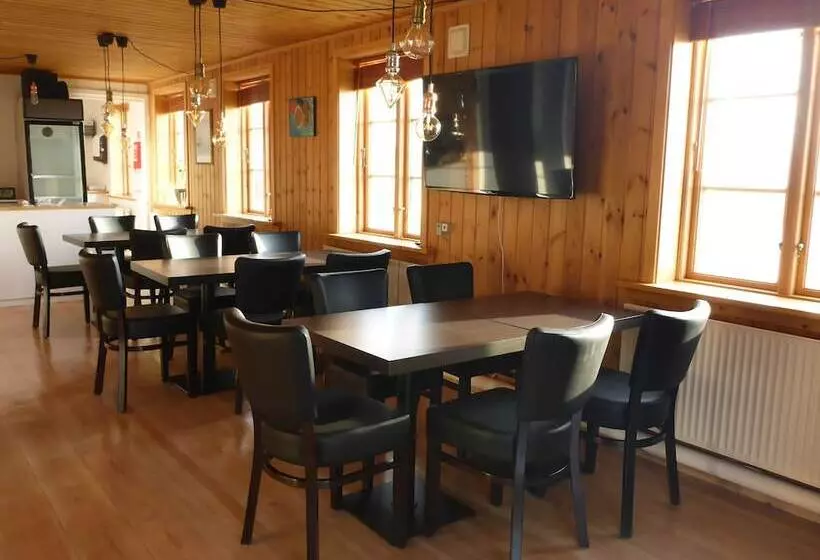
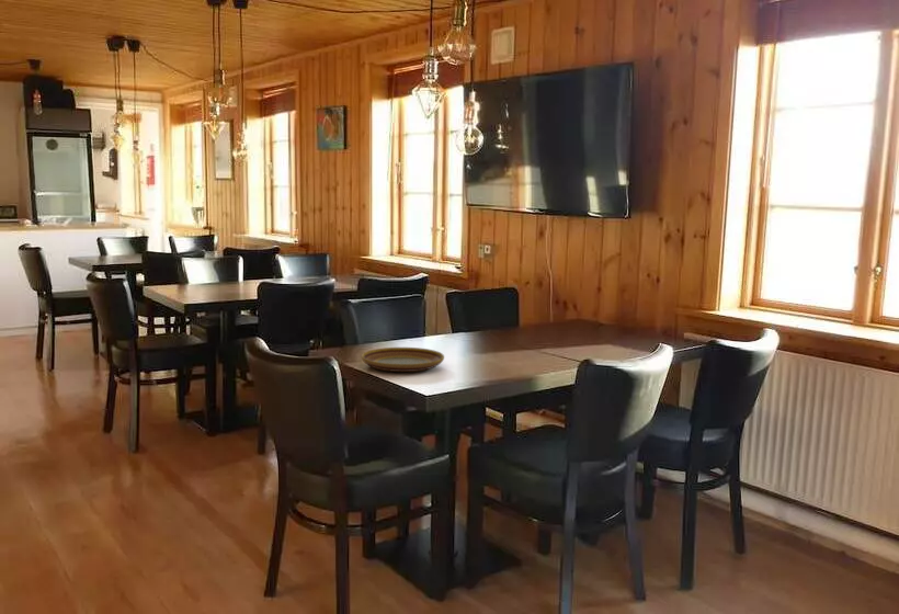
+ plate (402, 360)
